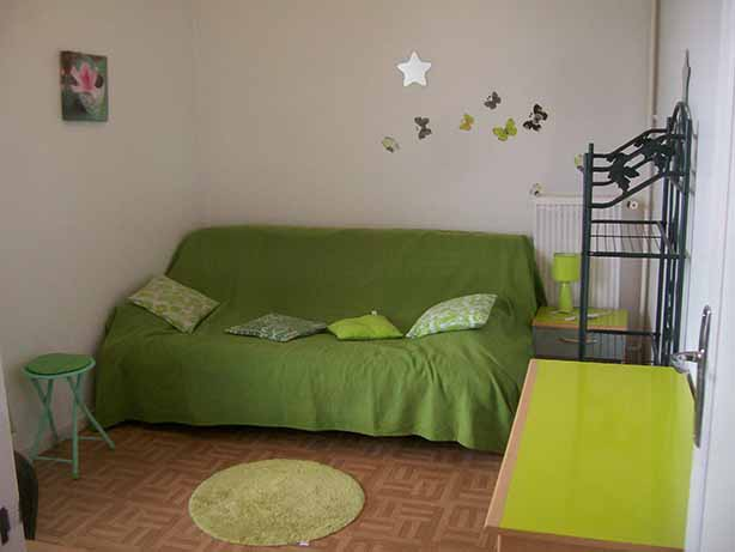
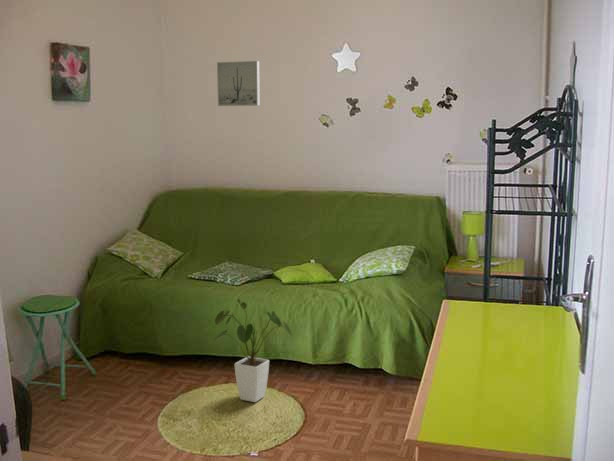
+ house plant (254, 350)
+ wall art (238, 83)
